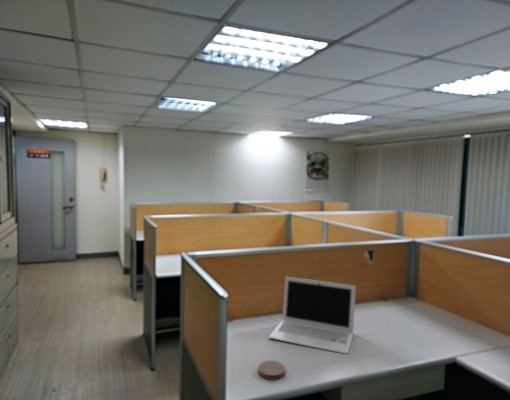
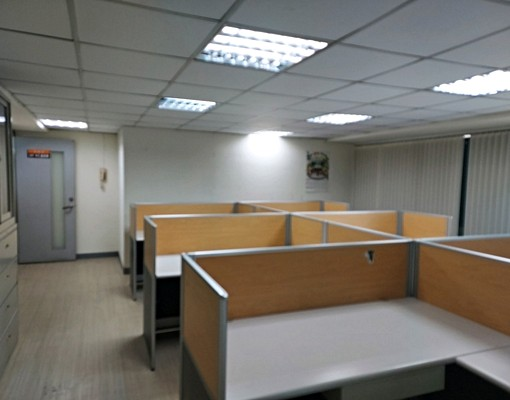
- coaster (271, 369)
- laptop (313, 311)
